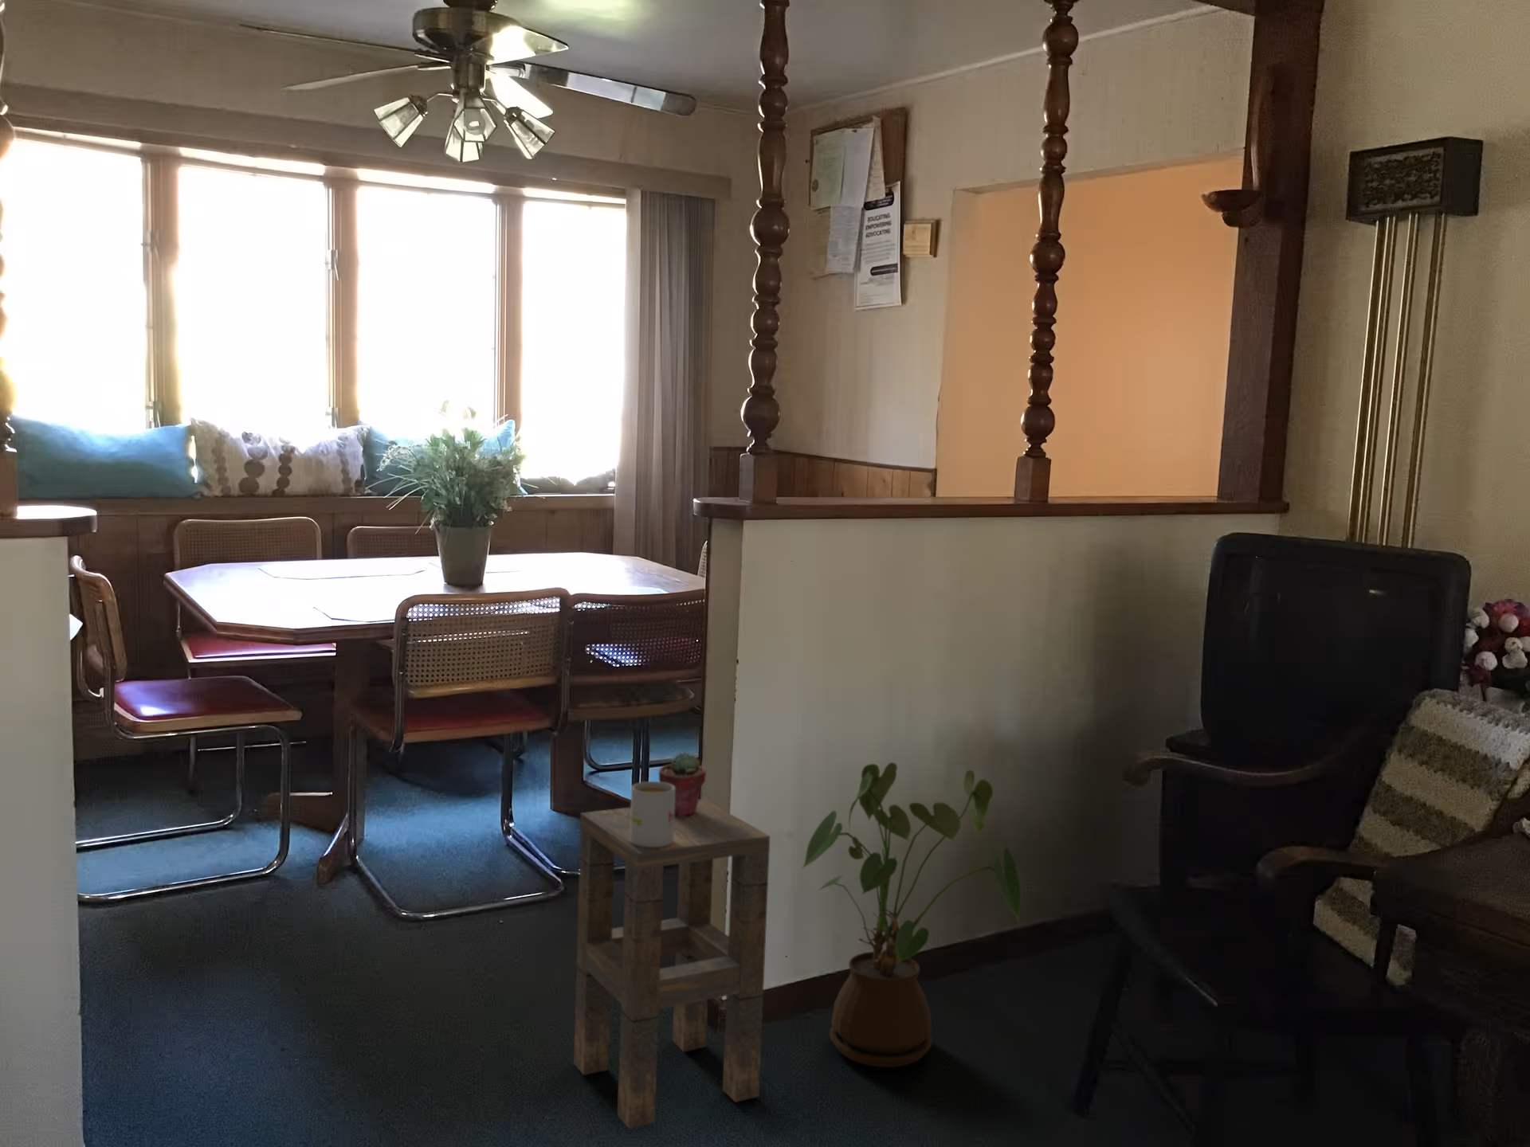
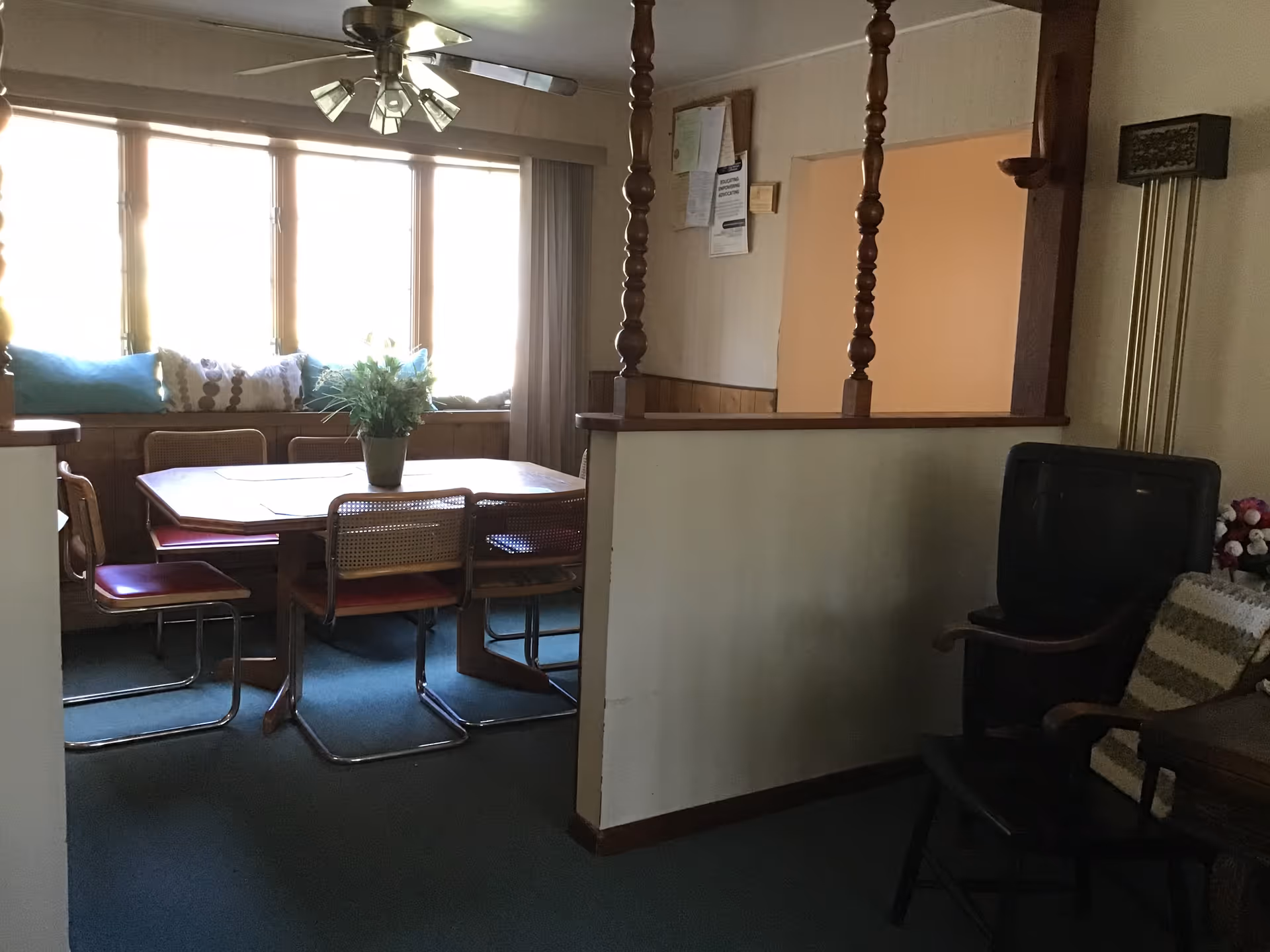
- mug (648, 811)
- potted succulent (682, 781)
- side table (669, 953)
- house plant (907, 920)
